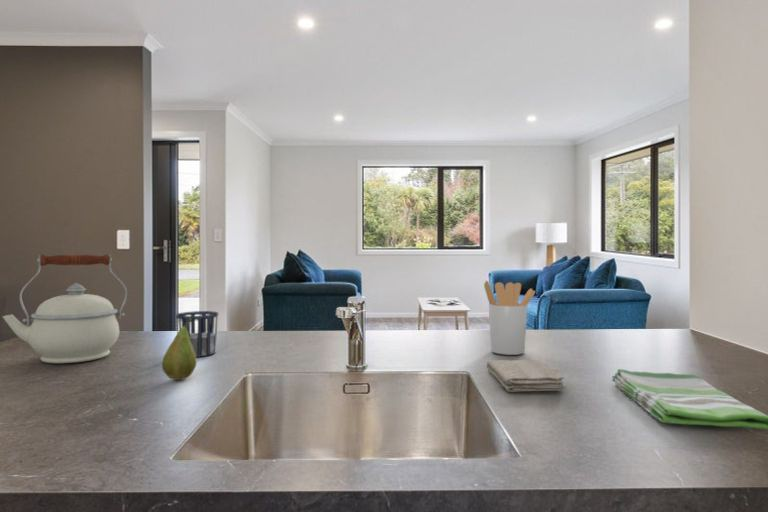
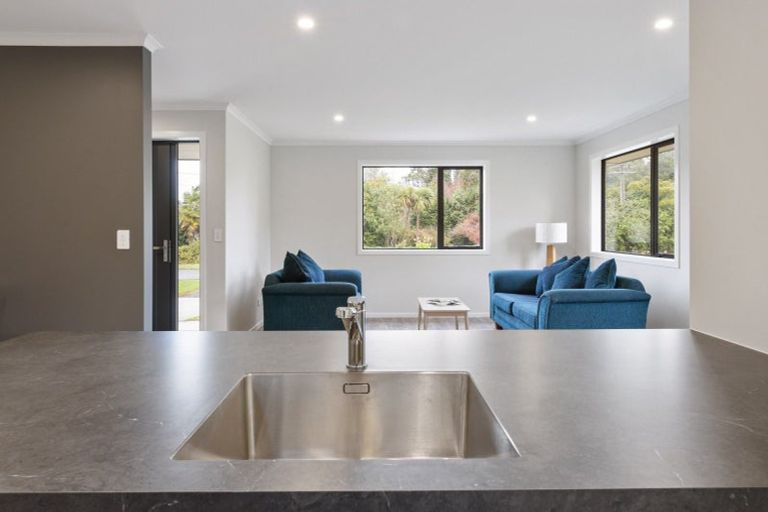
- utensil holder (507, 315)
- washcloth (523, 373)
- kettle (68, 306)
- fruit (179, 349)
- cup (197, 333)
- dish towel (684, 395)
